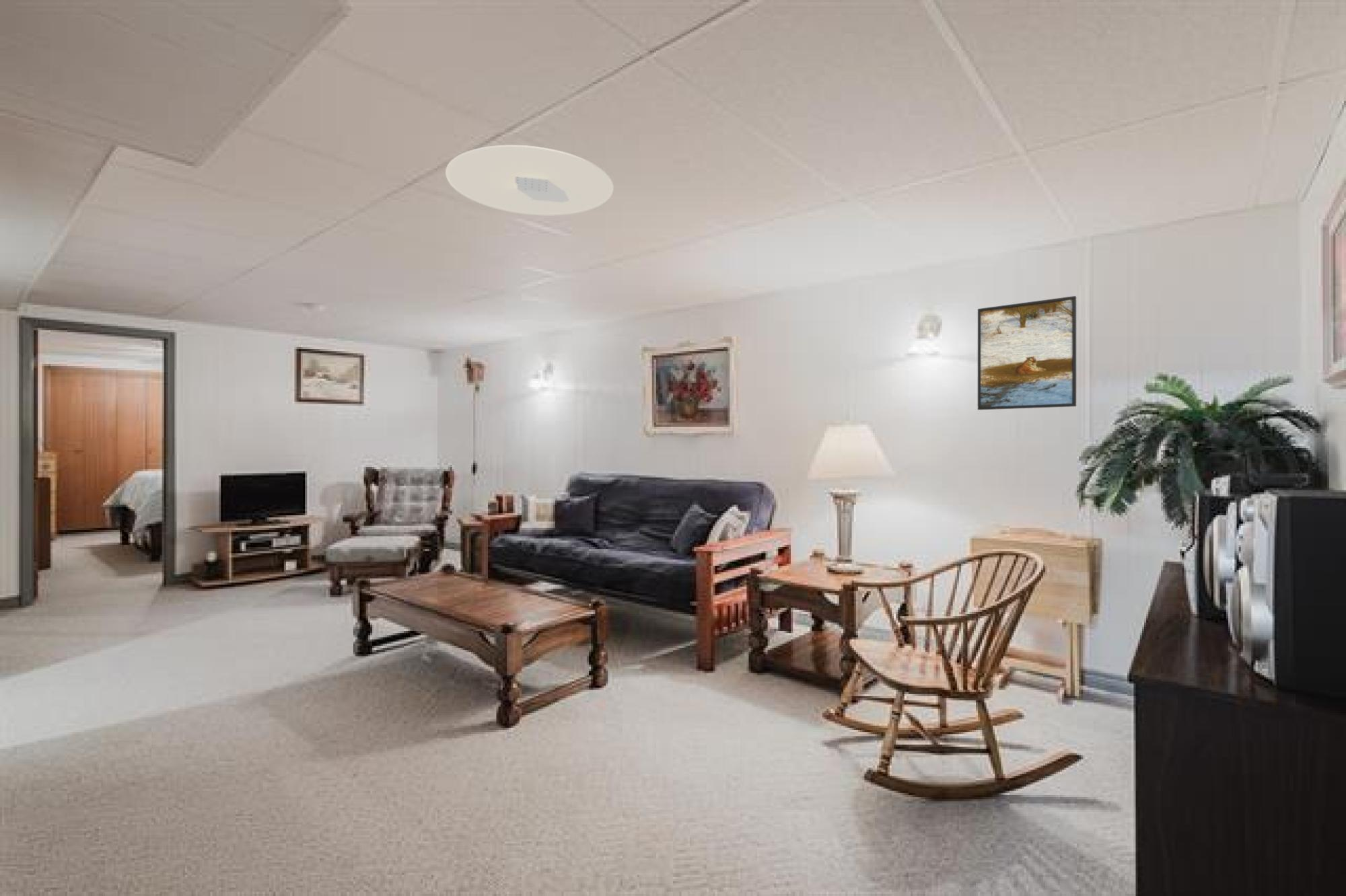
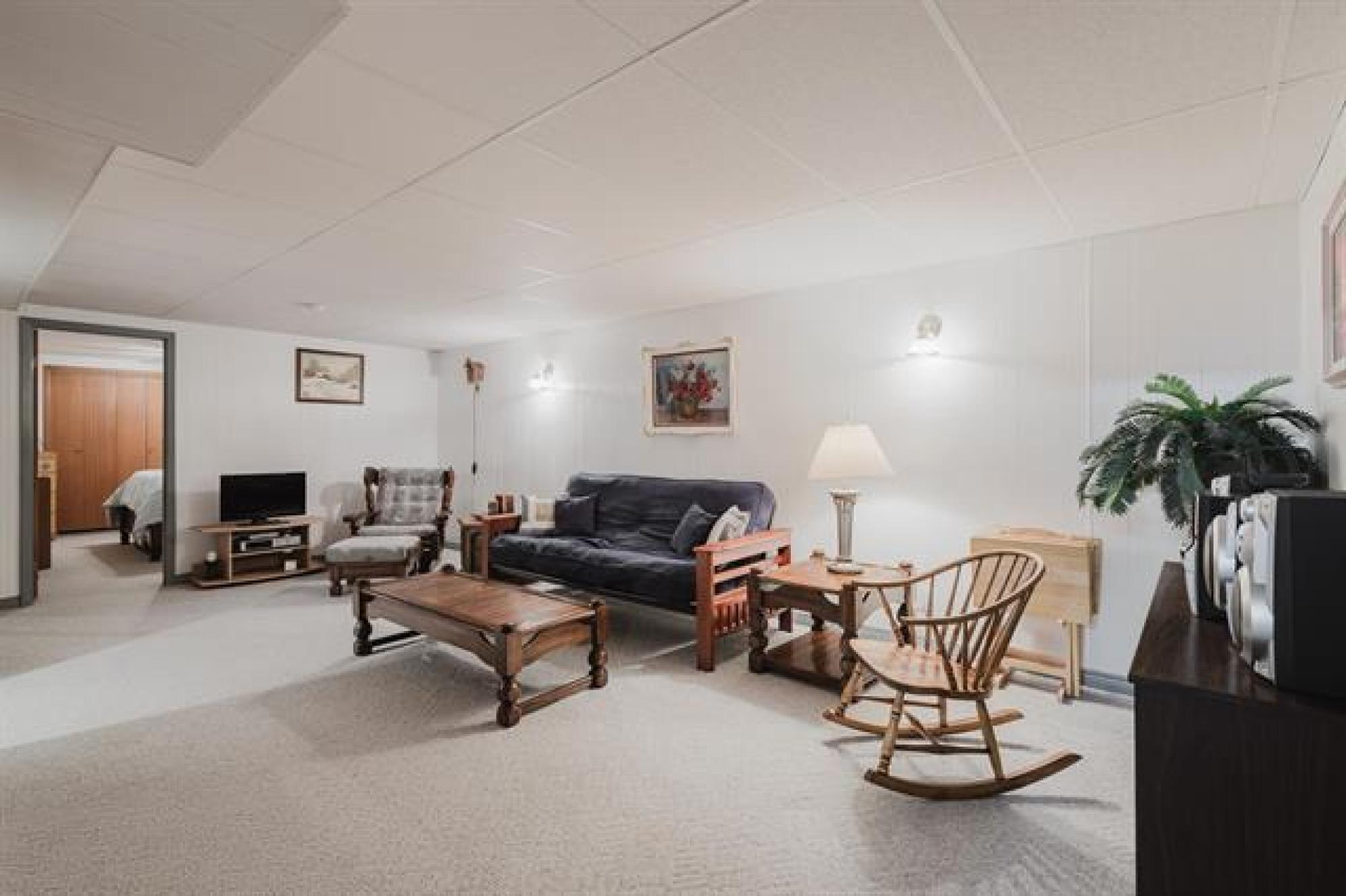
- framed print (1024, 355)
- ceiling light (532, 176)
